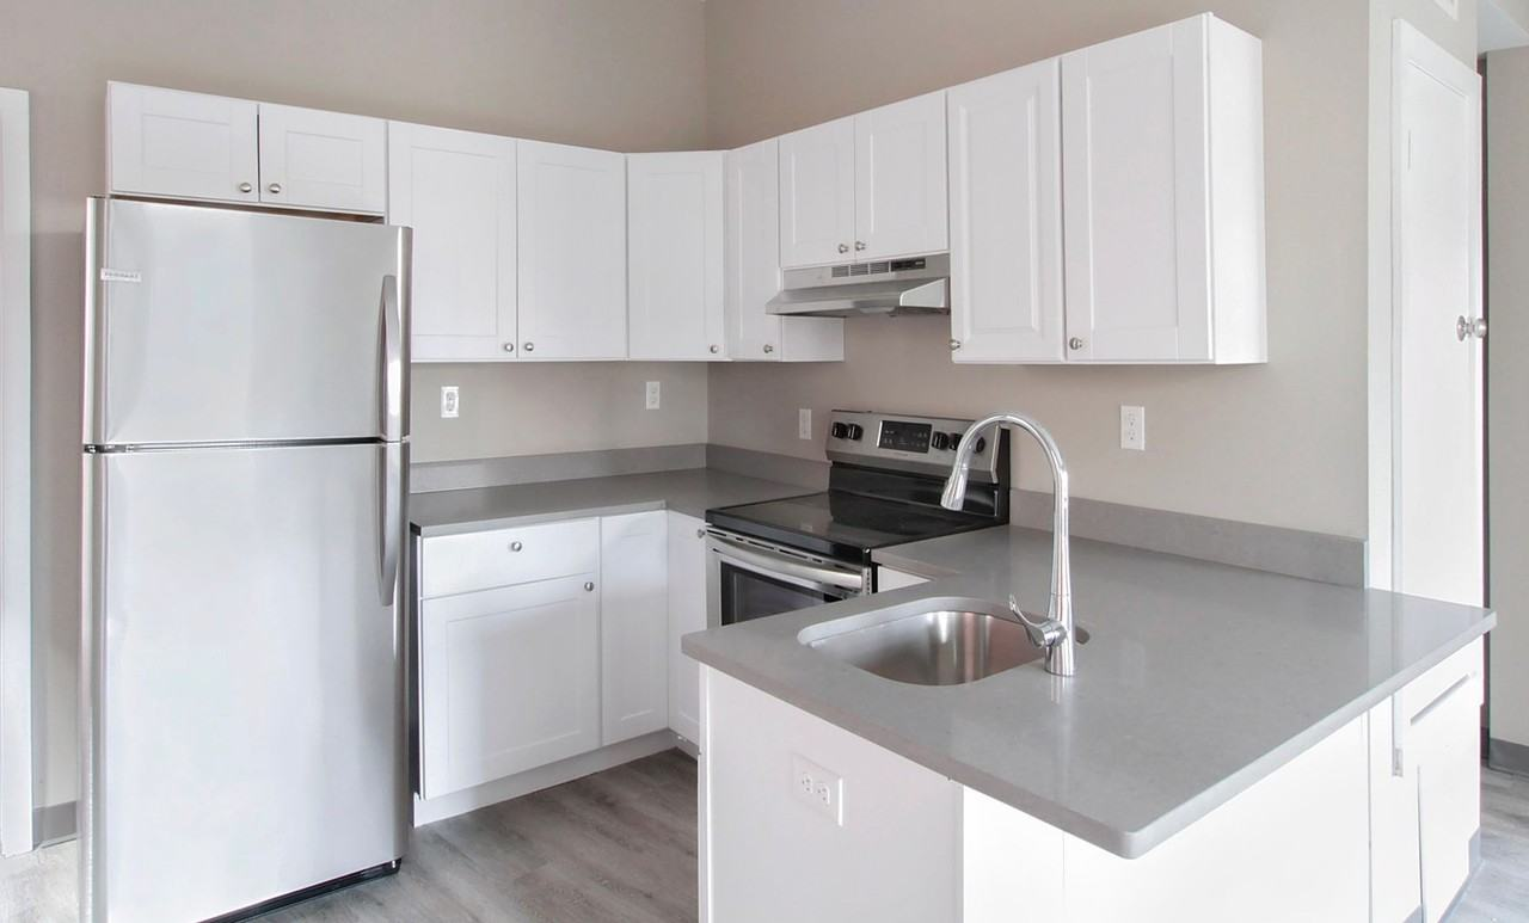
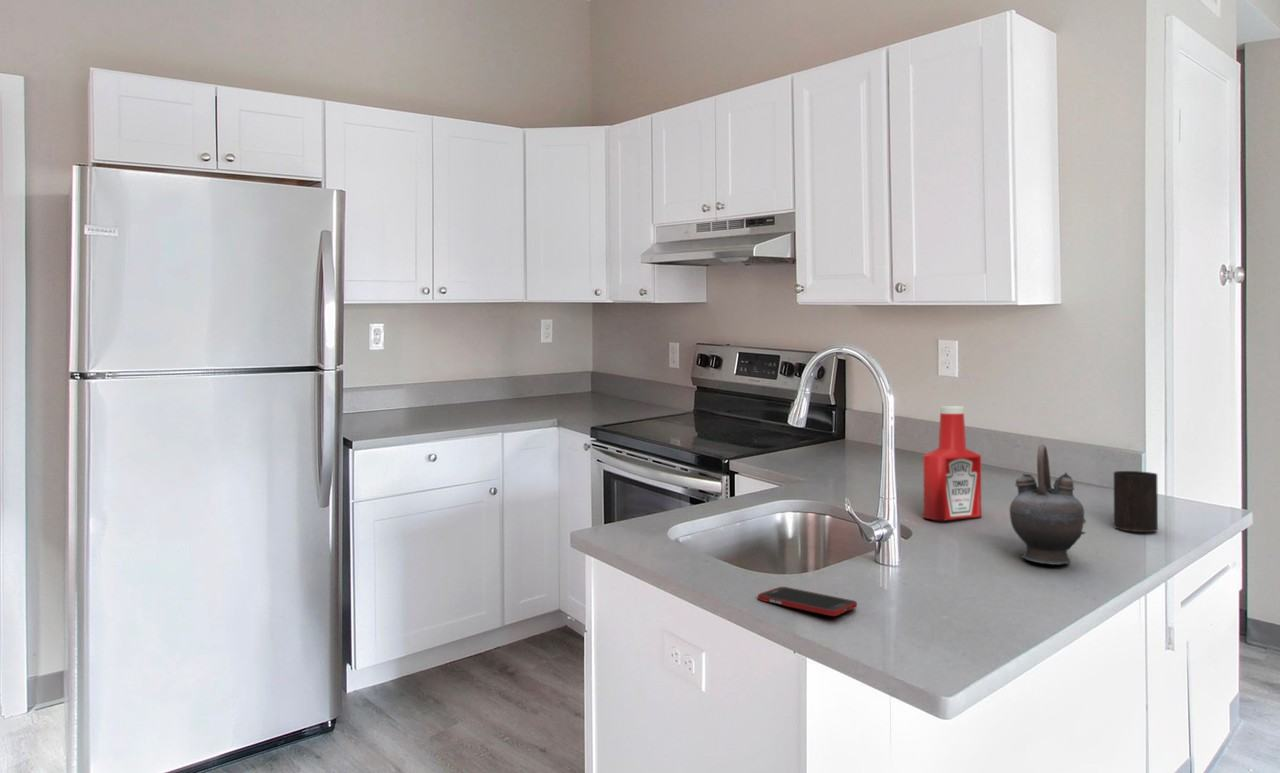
+ teapot (1048, 502)
+ soap bottle (952, 461)
+ cell phone (806, 600)
+ cup (1135, 500)
